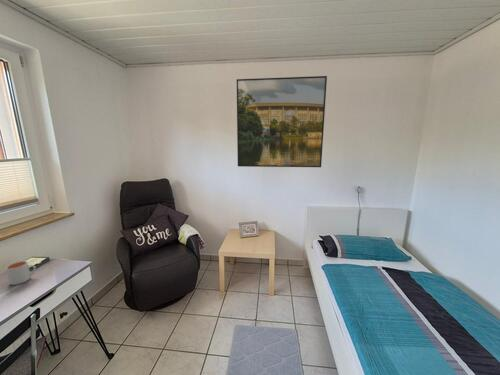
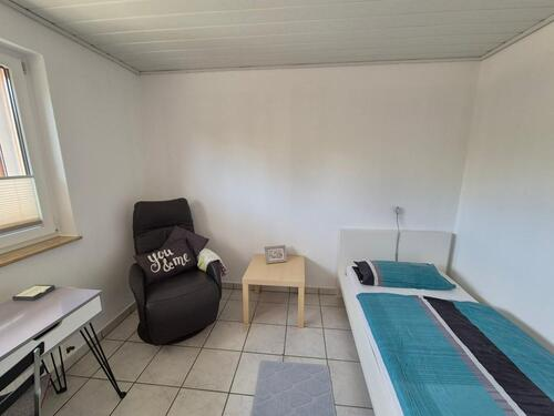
- mug (22, 272)
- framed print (279, 124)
